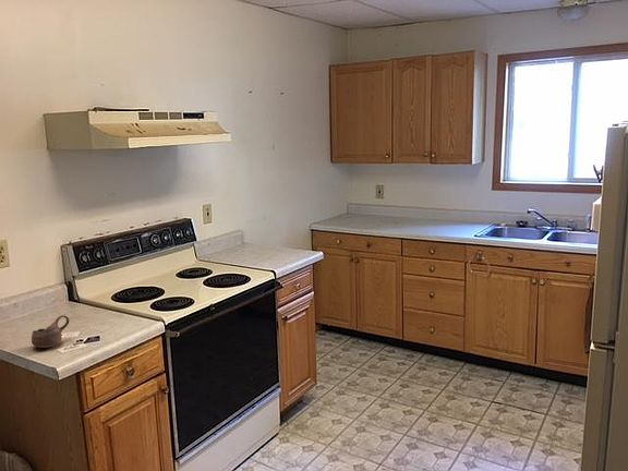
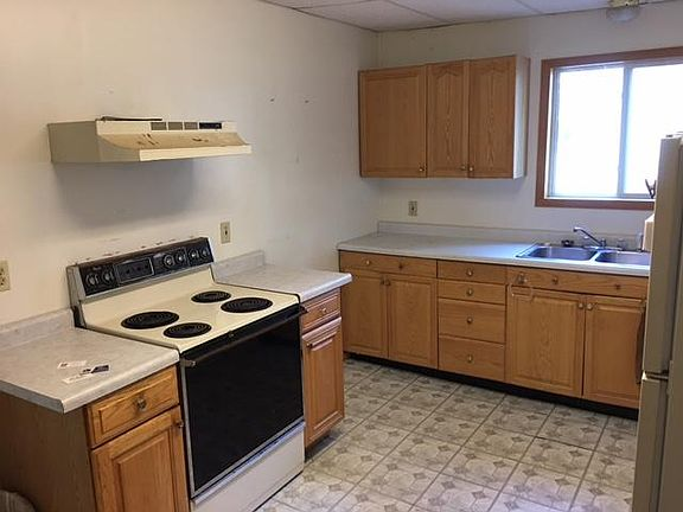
- cup (50, 331)
